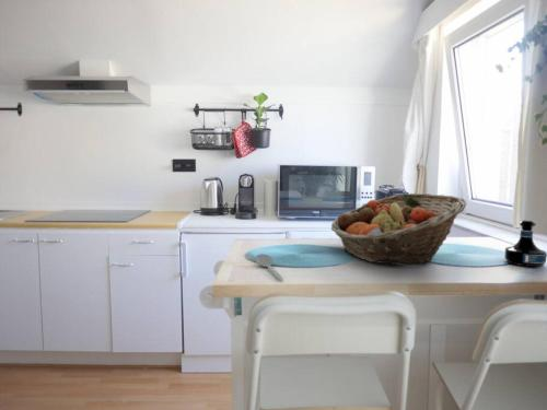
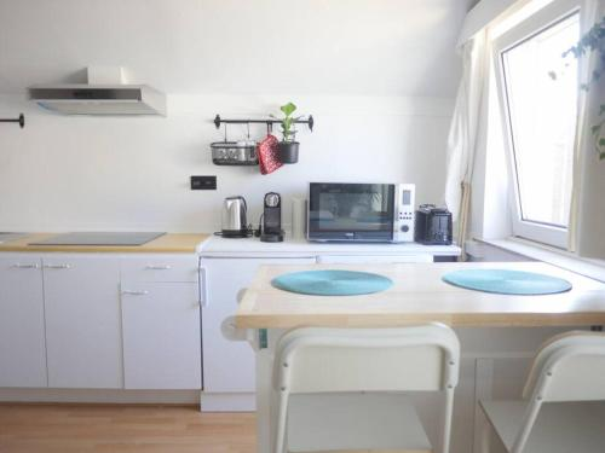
- tequila bottle (525, 242)
- fruit basket (393, 224)
- spoon (270, 265)
